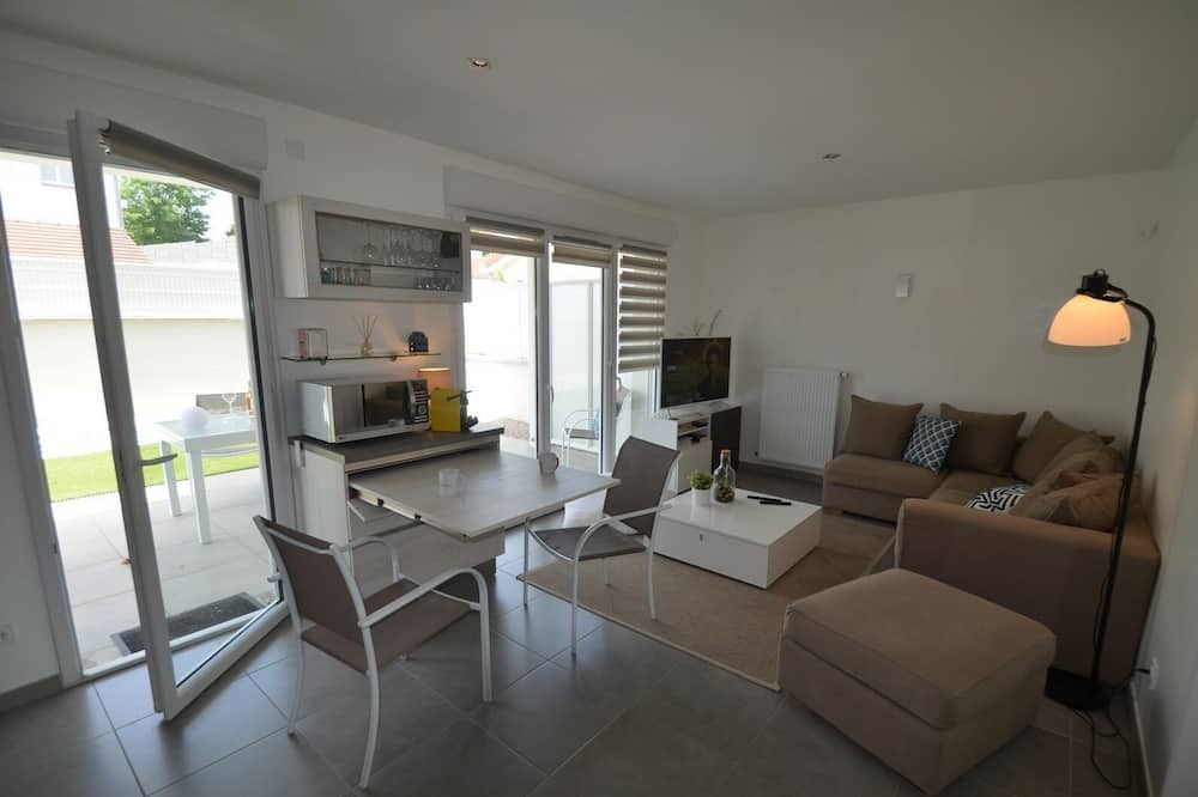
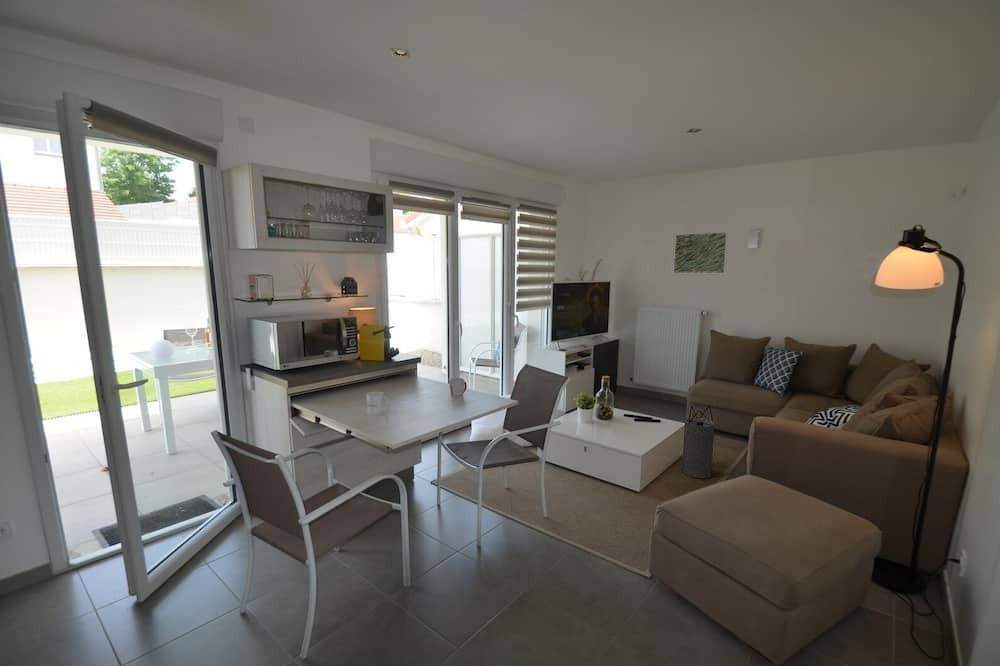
+ wall art (699, 253)
+ speaker (698, 440)
